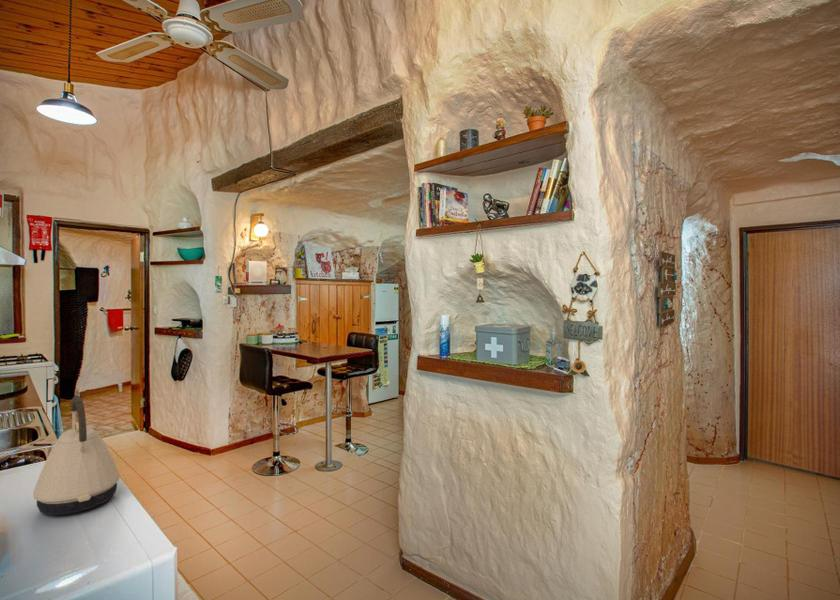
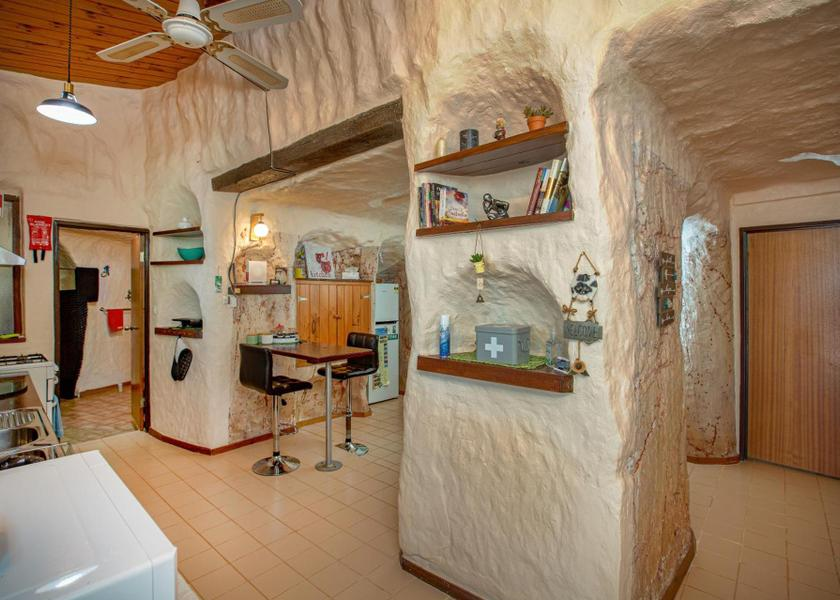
- kettle (77, 449)
